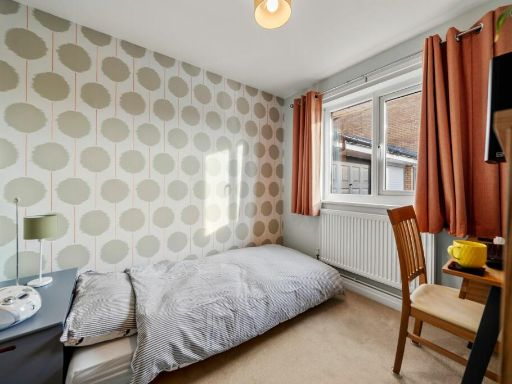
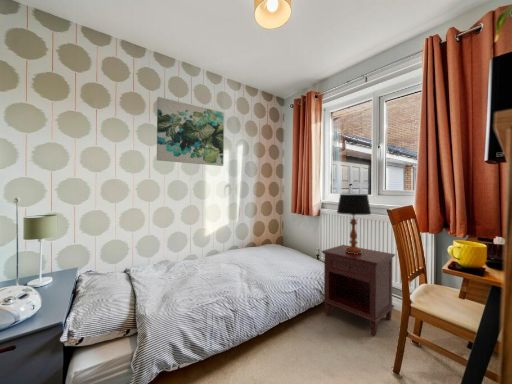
+ wall art (192, 134)
+ nightstand (357, 284)
+ table lamp (353, 222)
